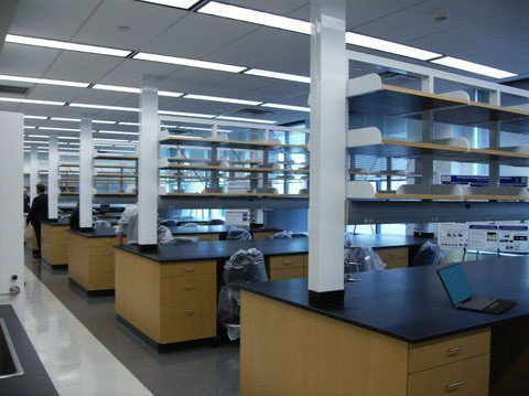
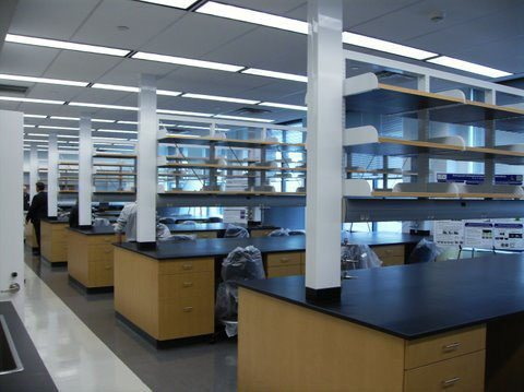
- laptop (472, 288)
